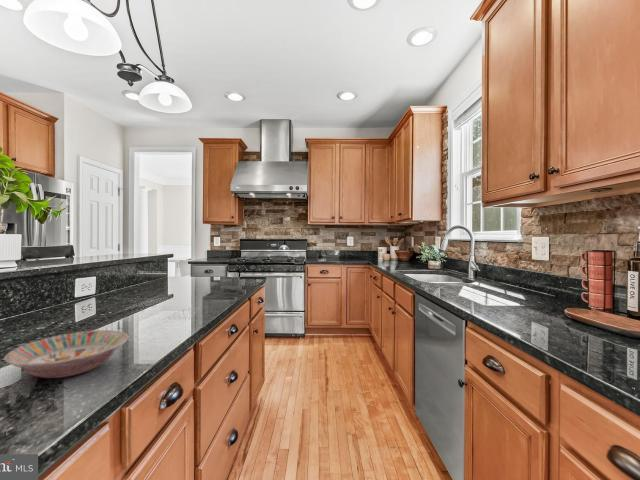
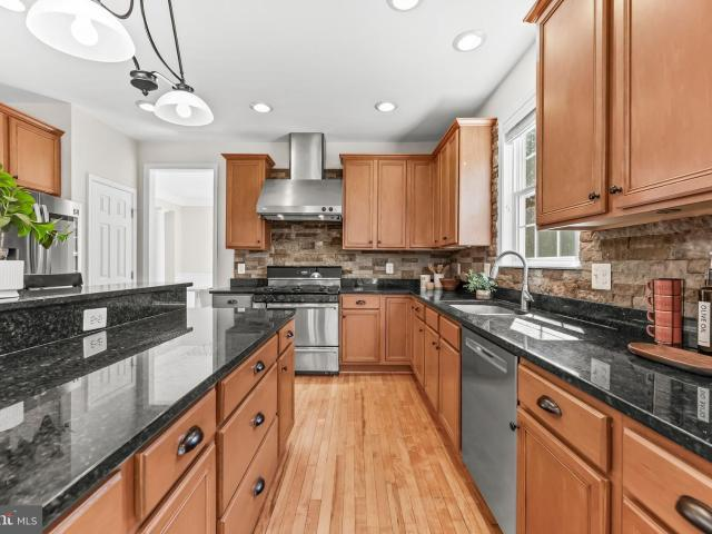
- bowl (72, 356)
